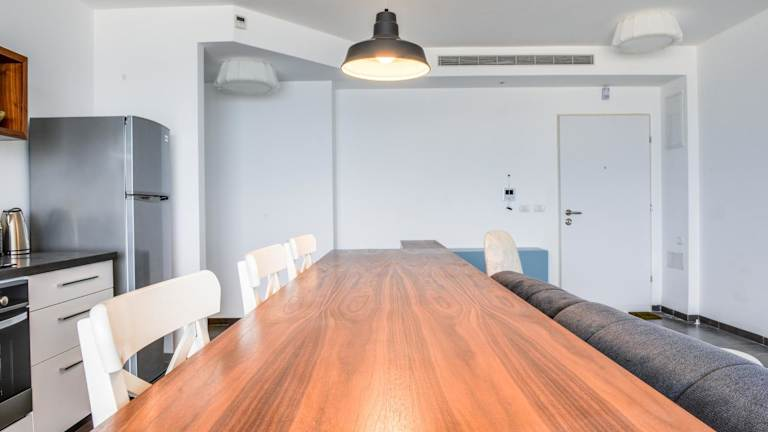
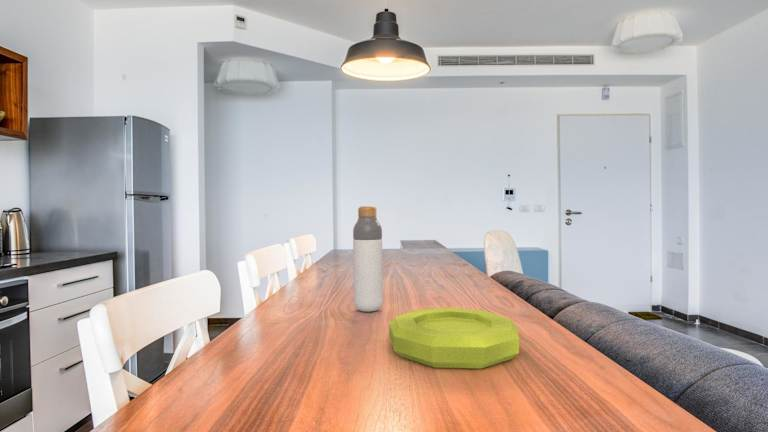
+ bottle (367, 258)
+ bowl (452, 333)
